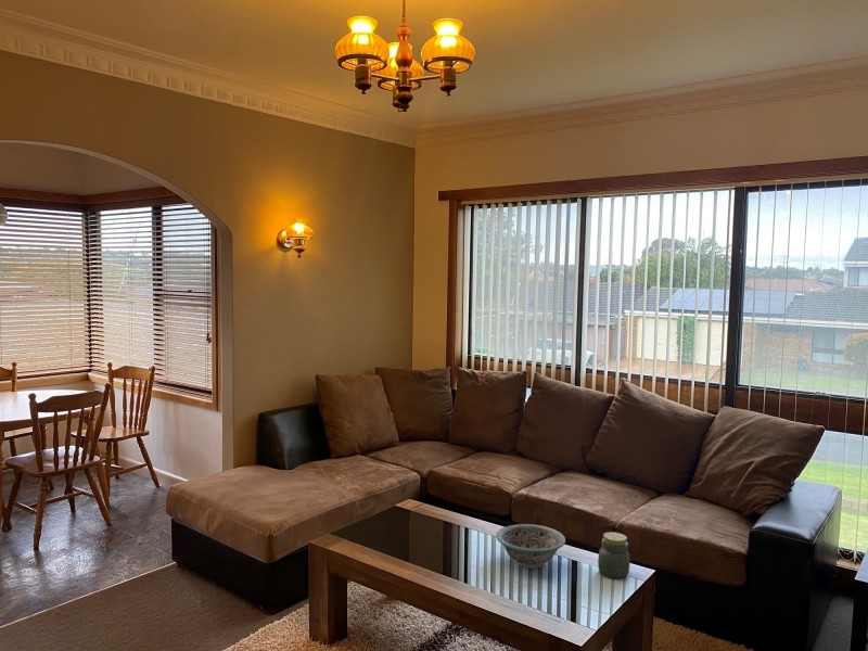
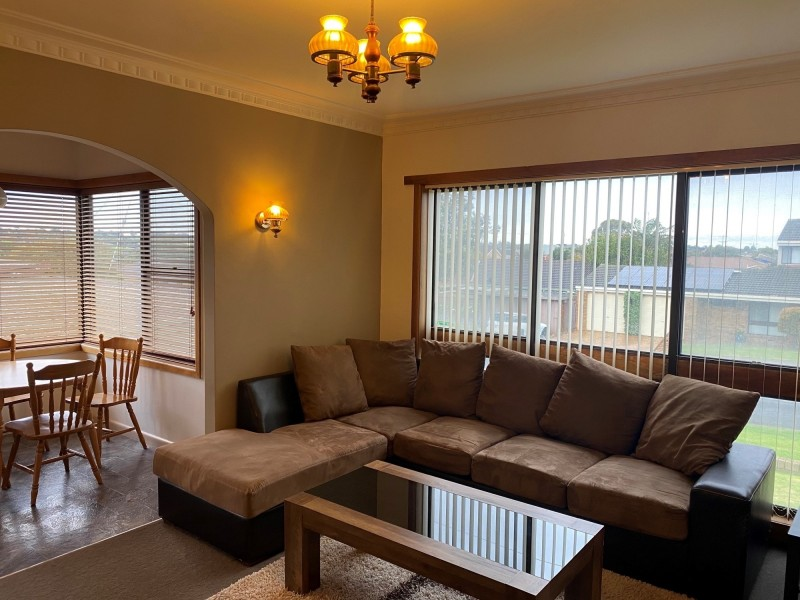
- decorative bowl (529, 549)
- jar (613, 554)
